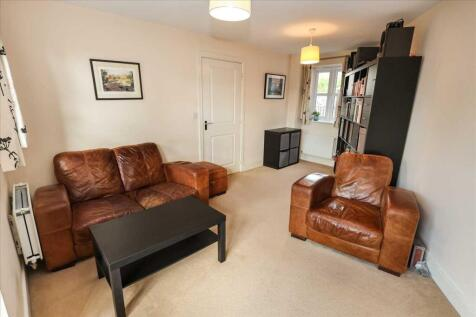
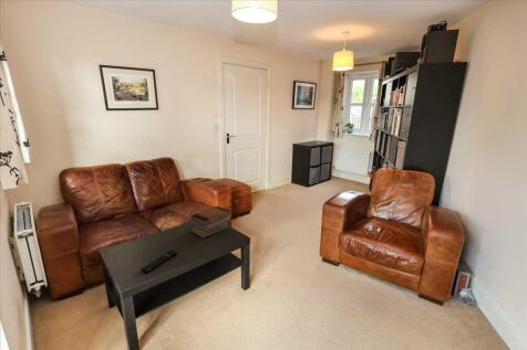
+ remote control (159, 261)
+ book stack (211, 221)
